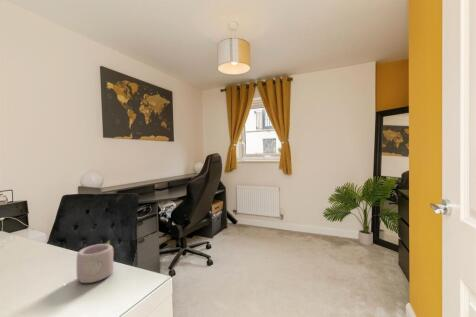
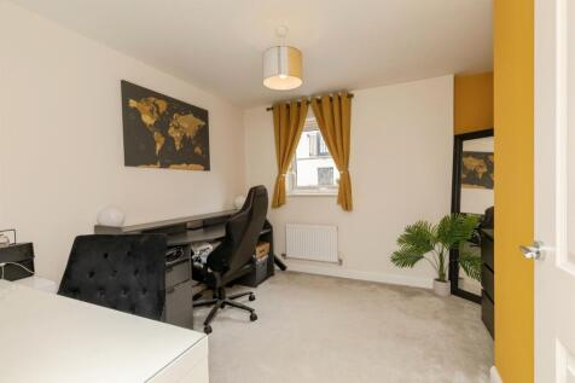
- mug (97, 260)
